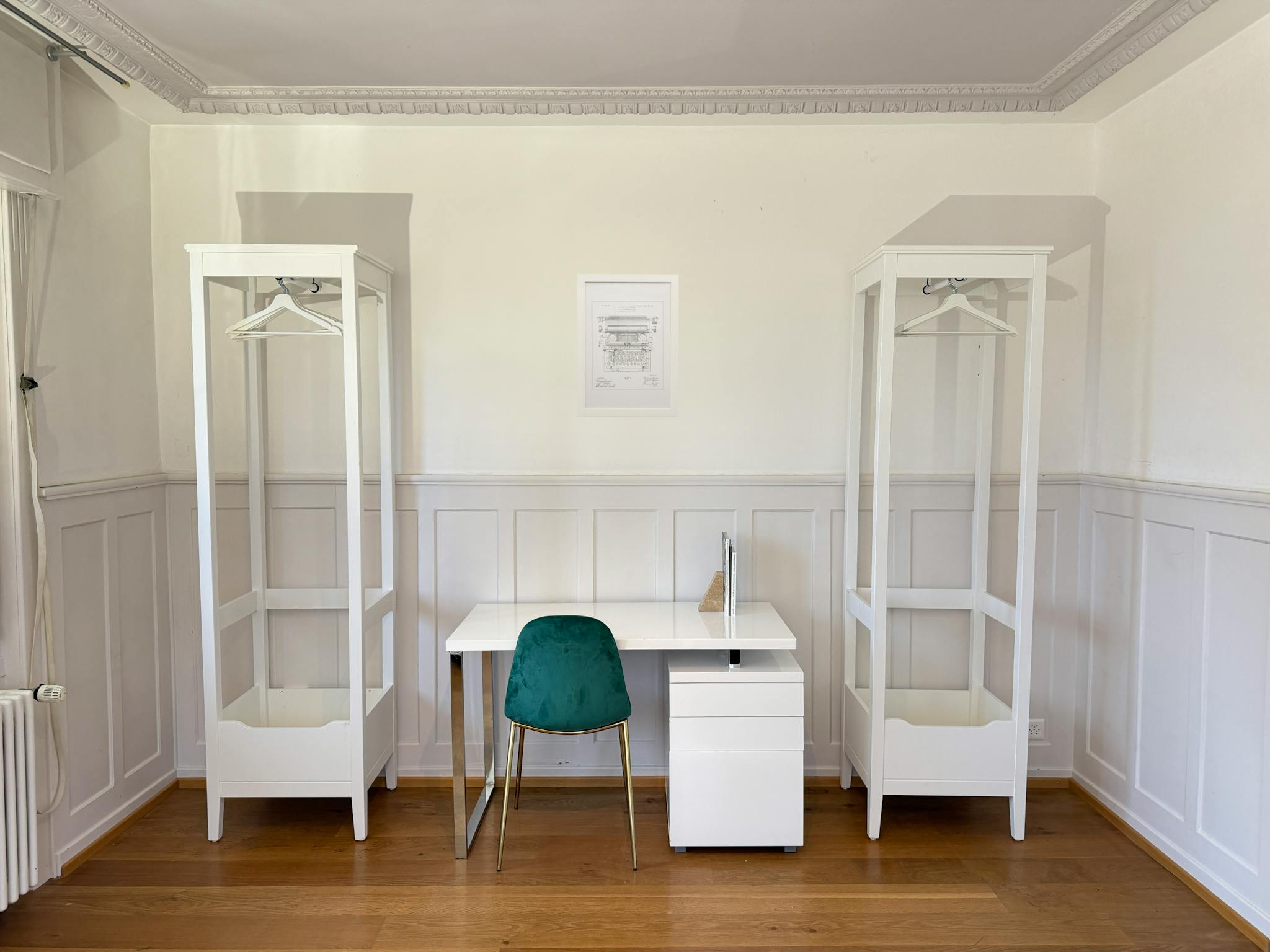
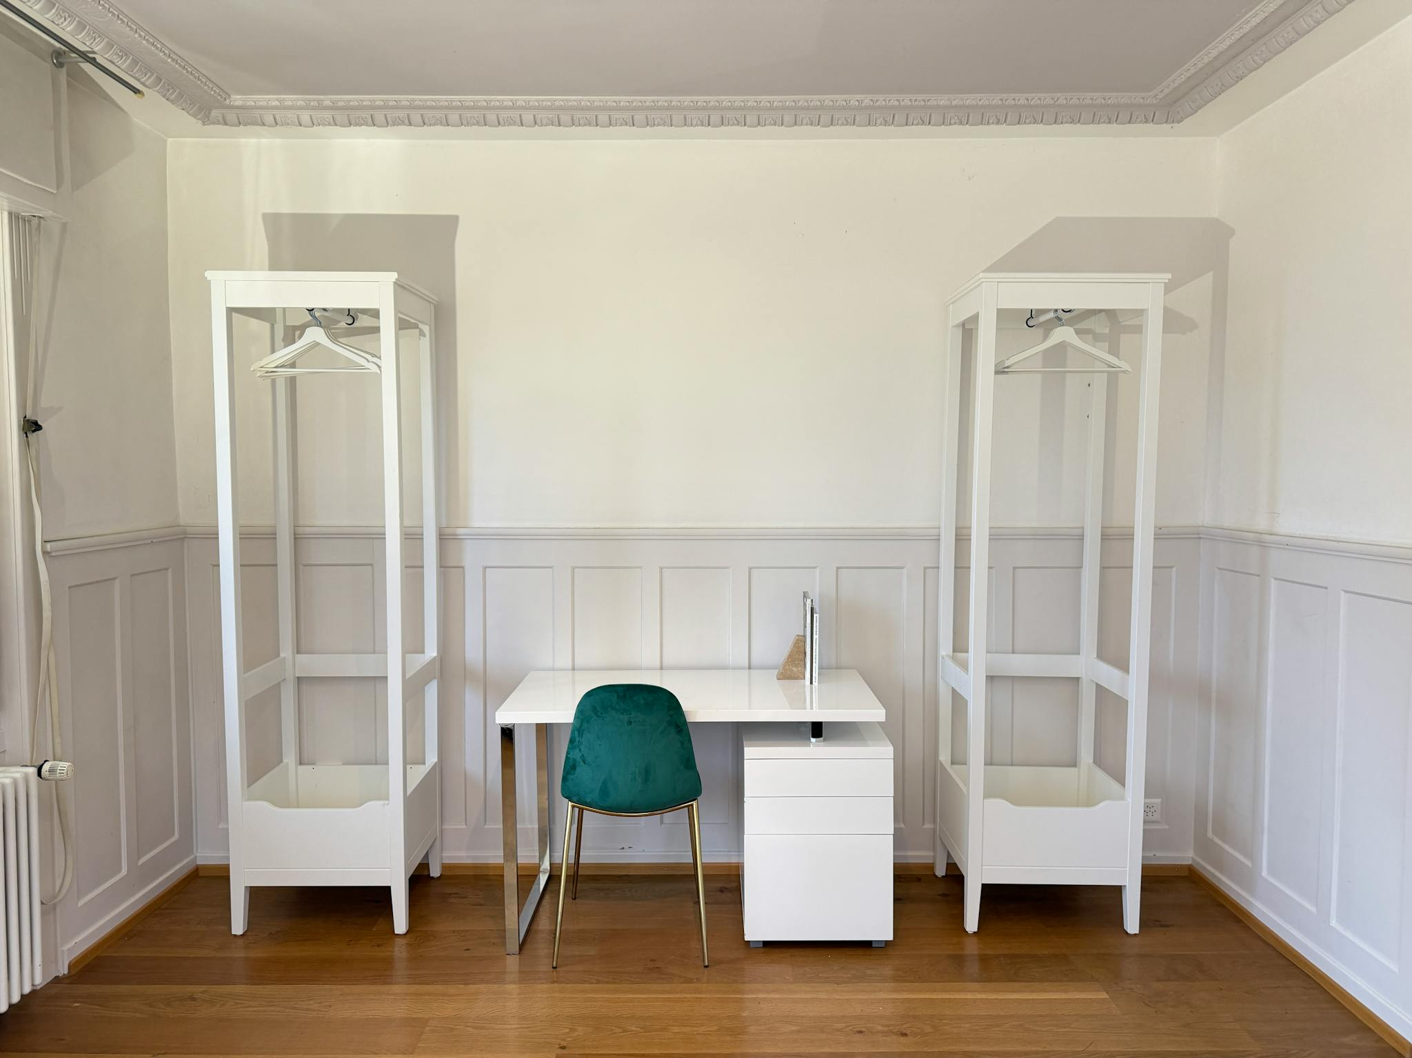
- wall art (628, 345)
